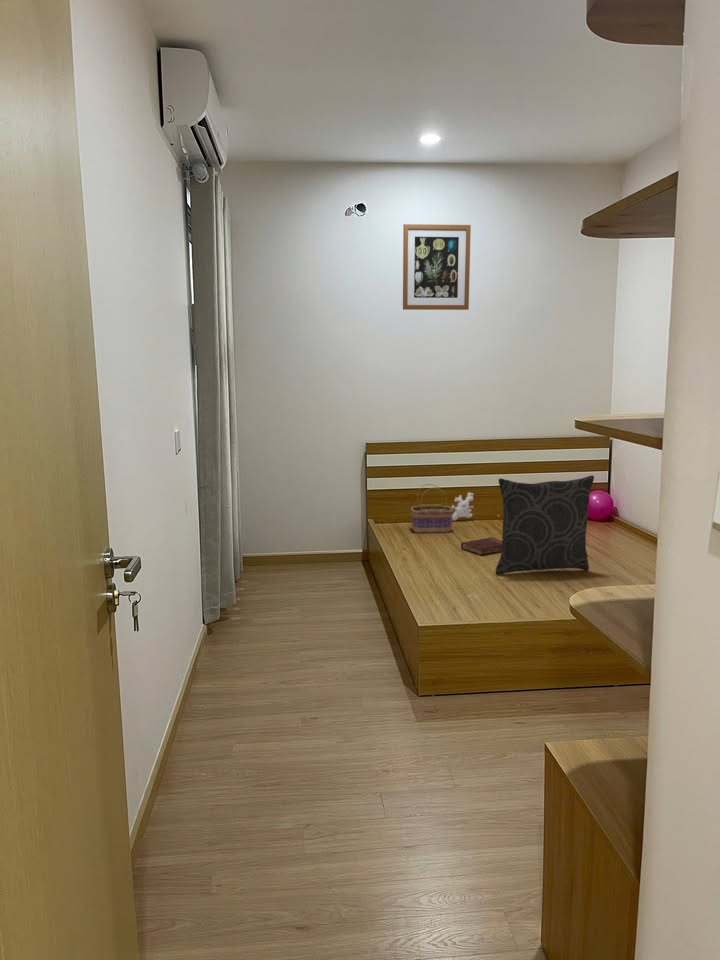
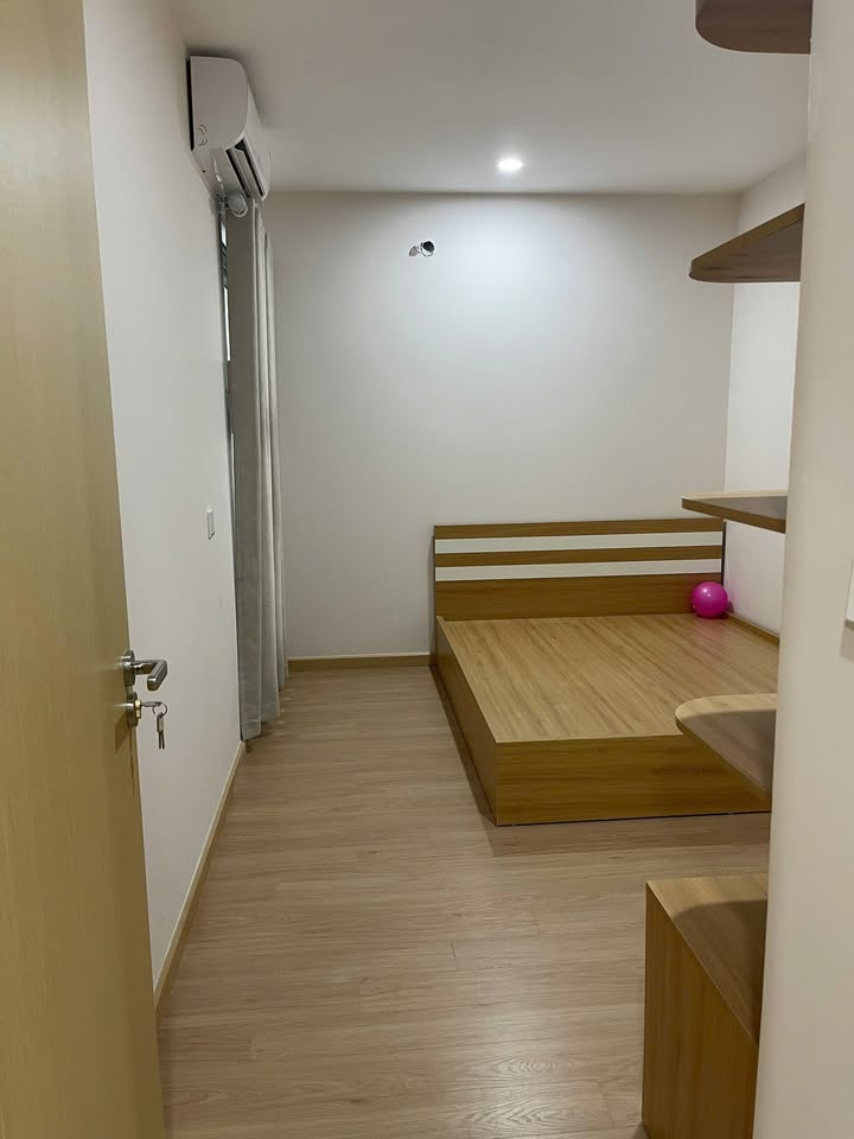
- wall art (436, 267)
- basket (431, 508)
- hardback book (485, 546)
- pillow (544, 525)
- plush toy (473, 506)
